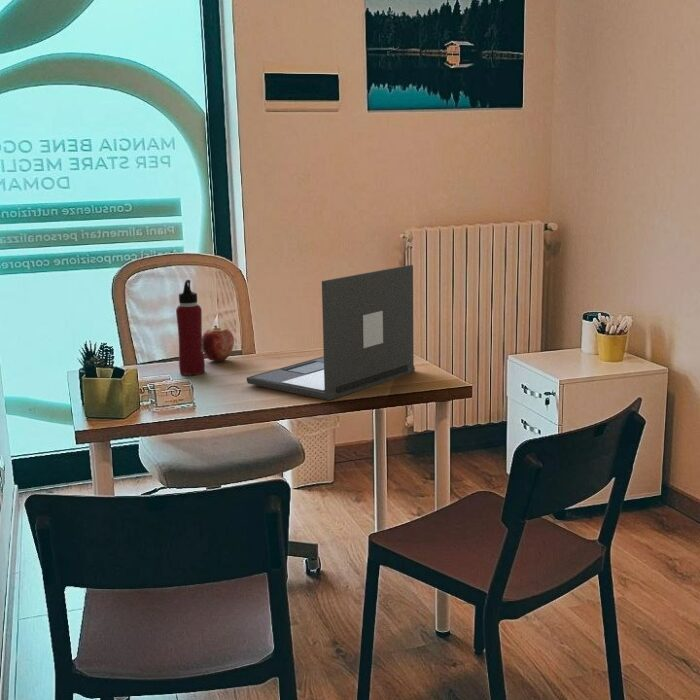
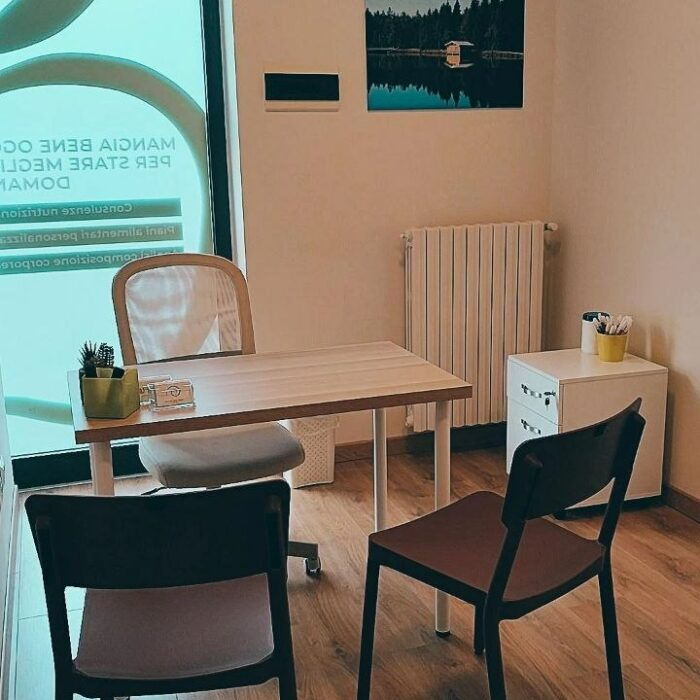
- laptop (331, 324)
- apple (217, 343)
- water bottle (189, 327)
